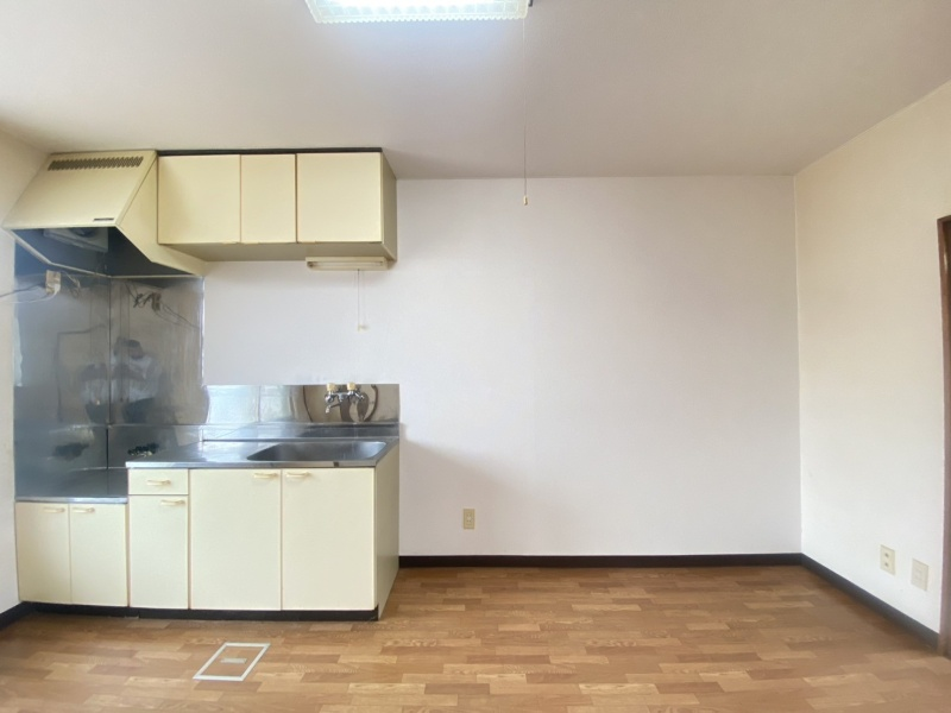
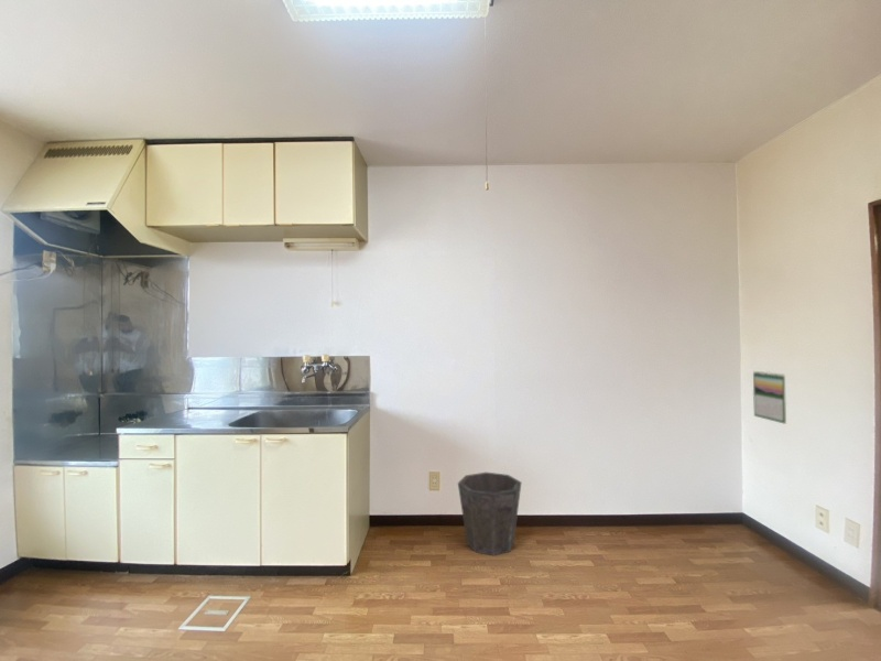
+ waste bin (489, 512)
+ calendar (769, 395)
